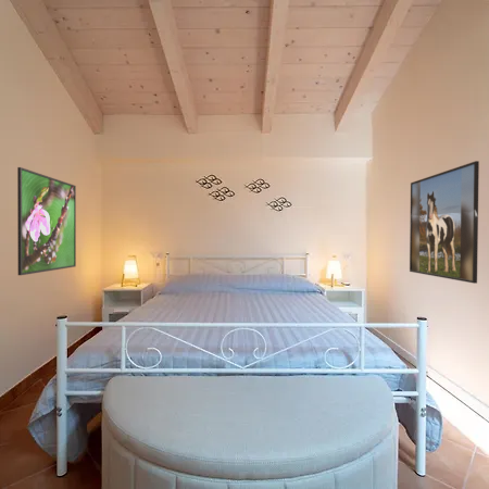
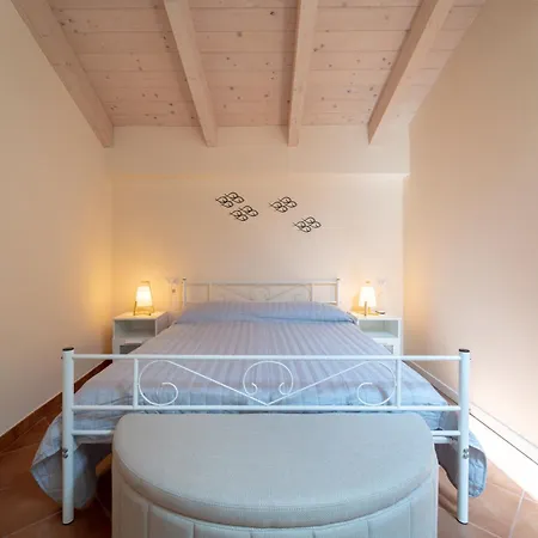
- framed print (50, 224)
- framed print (438, 225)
